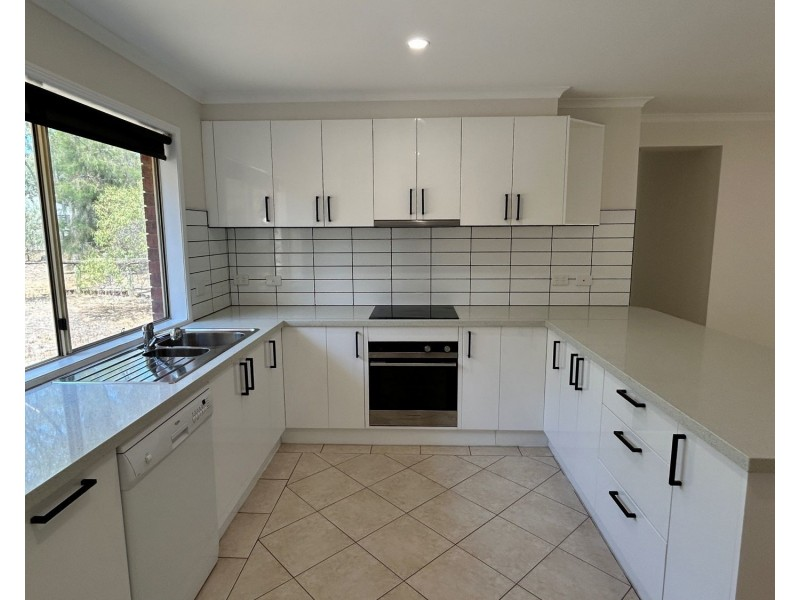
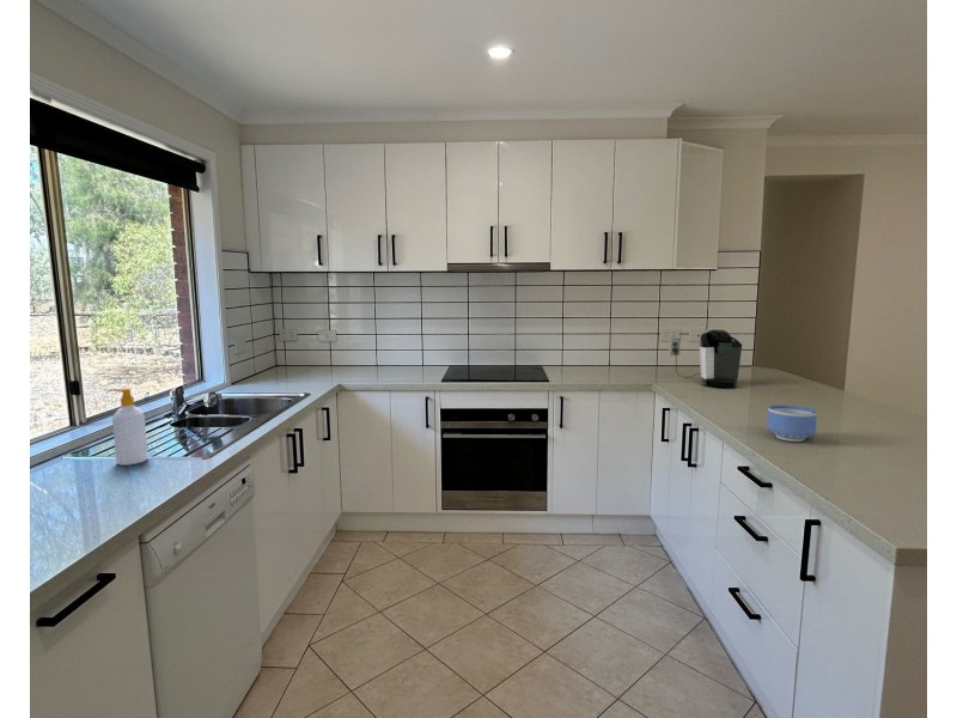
+ coffee maker (707, 357)
+ bowl (791, 424)
+ soap bottle (128, 425)
